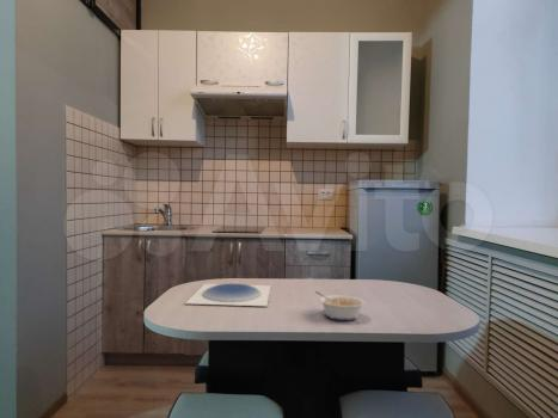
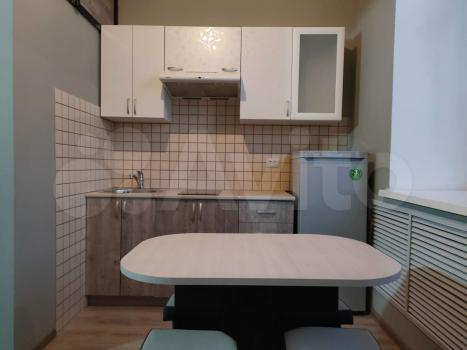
- plate (232, 290)
- legume (339, 306)
